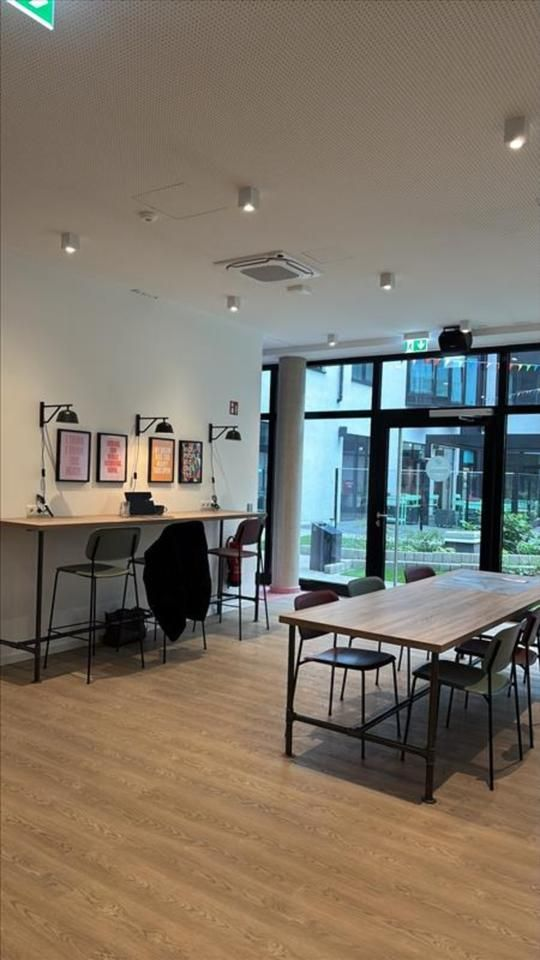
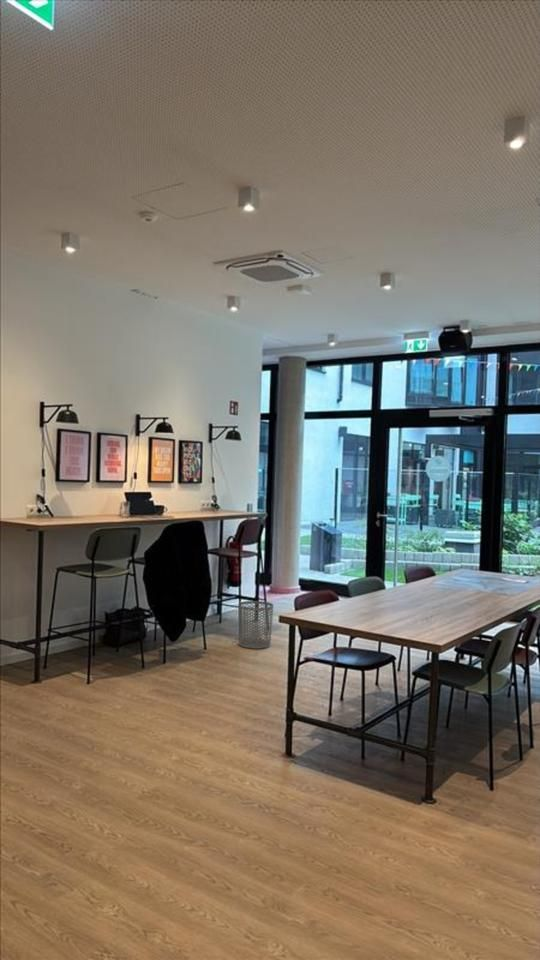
+ waste bin (255, 624)
